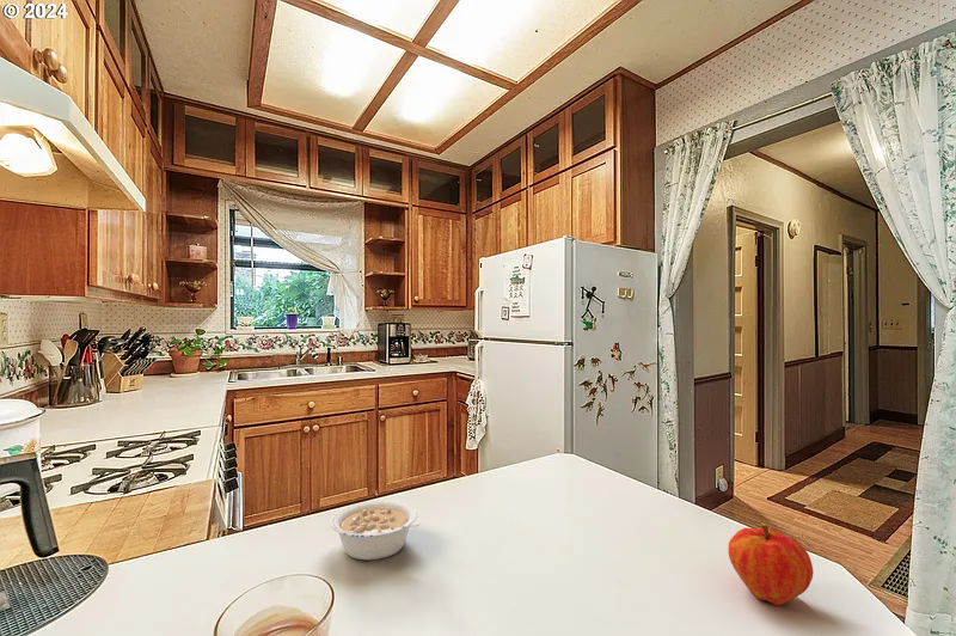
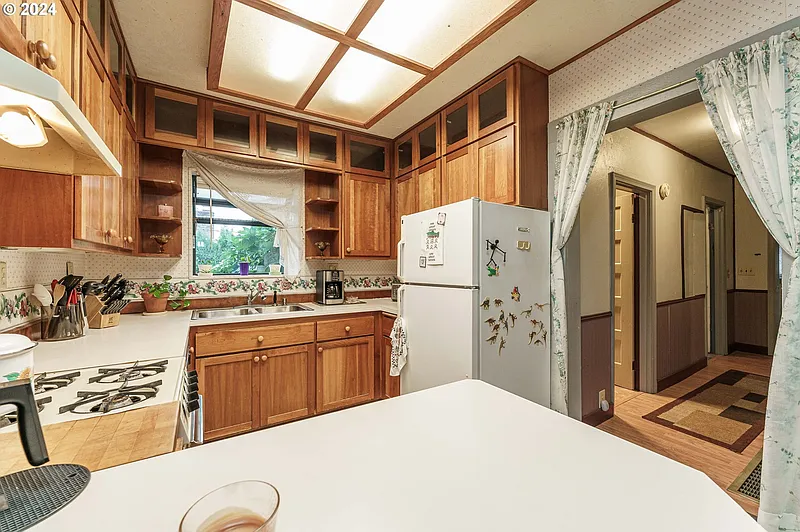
- legume (378, 527)
- fruit (768, 561)
